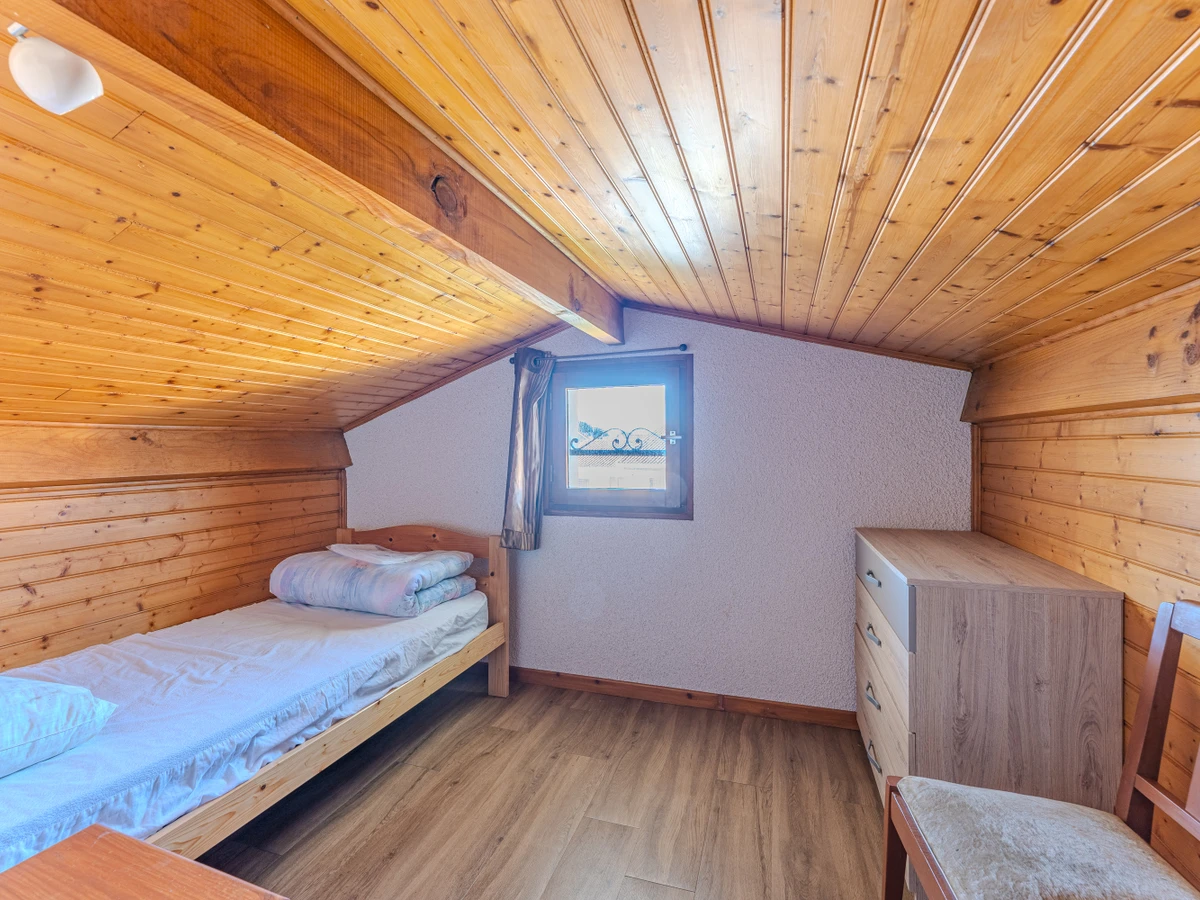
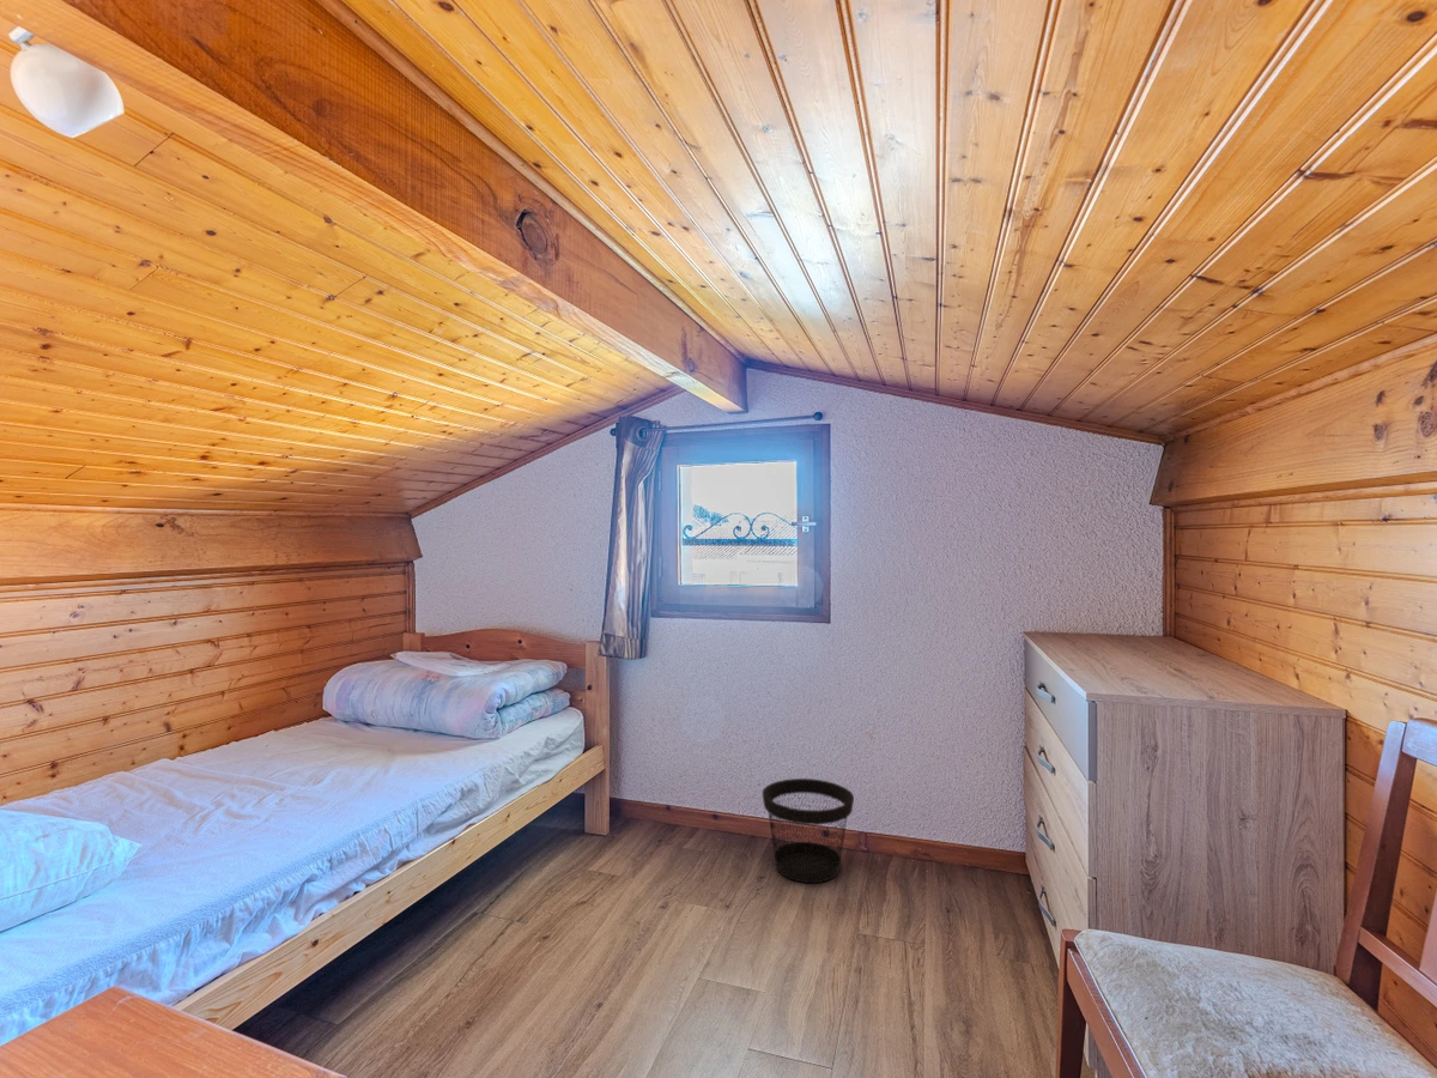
+ wastebasket (808, 830)
